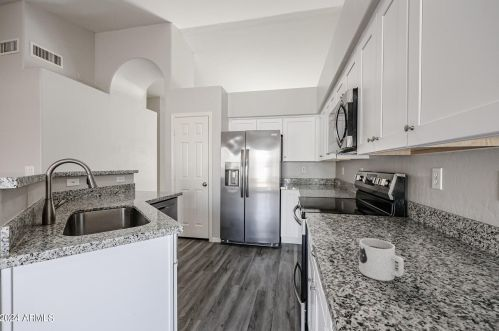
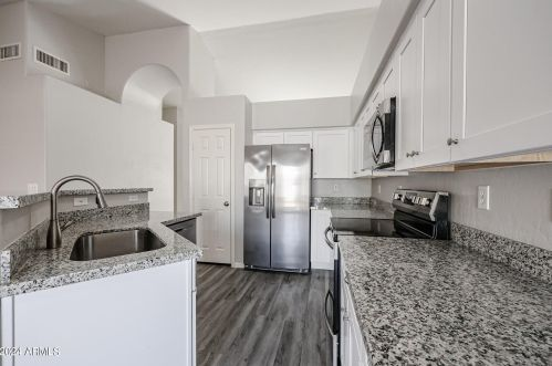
- mug (380, 259)
